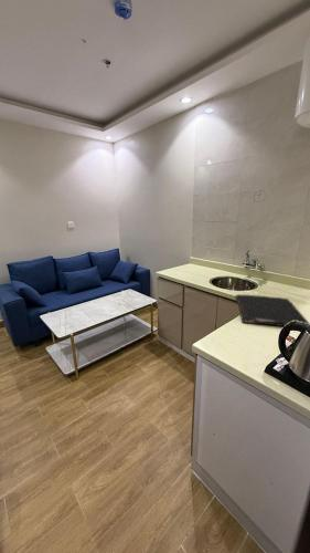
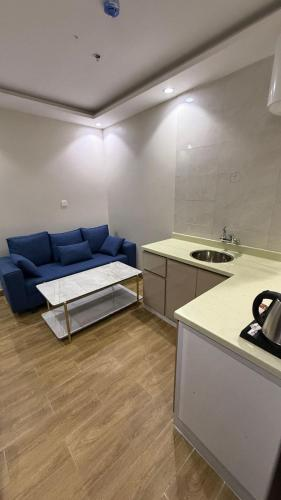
- cutting board (267, 307)
